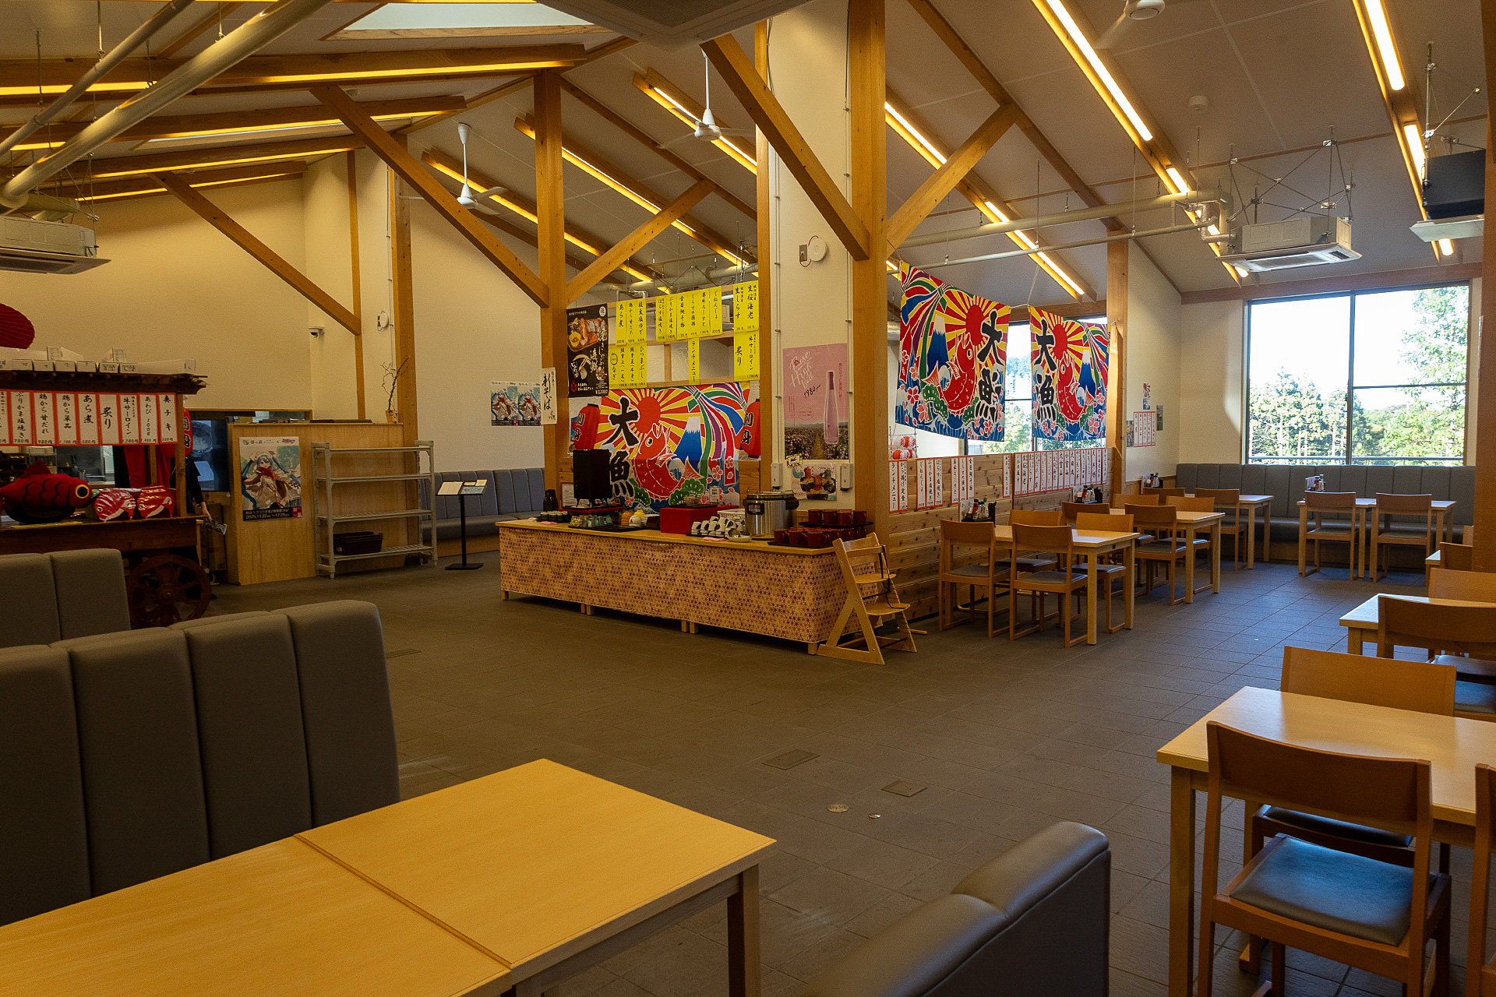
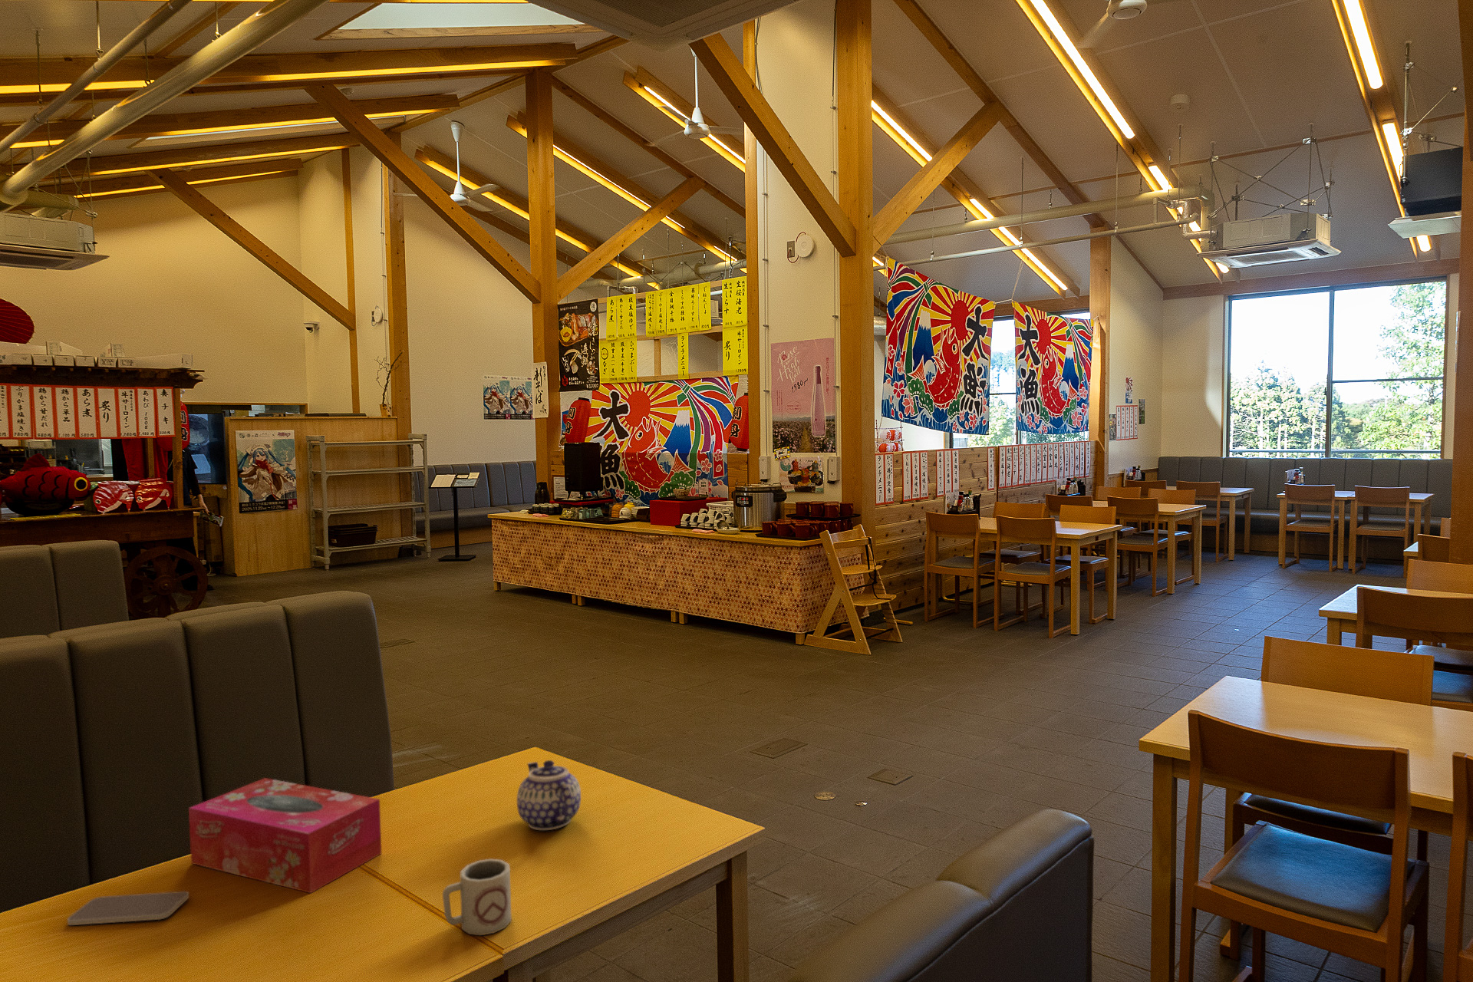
+ smartphone (129, 907)
+ teapot (548, 791)
+ cup (477, 899)
+ tissue box (285, 831)
